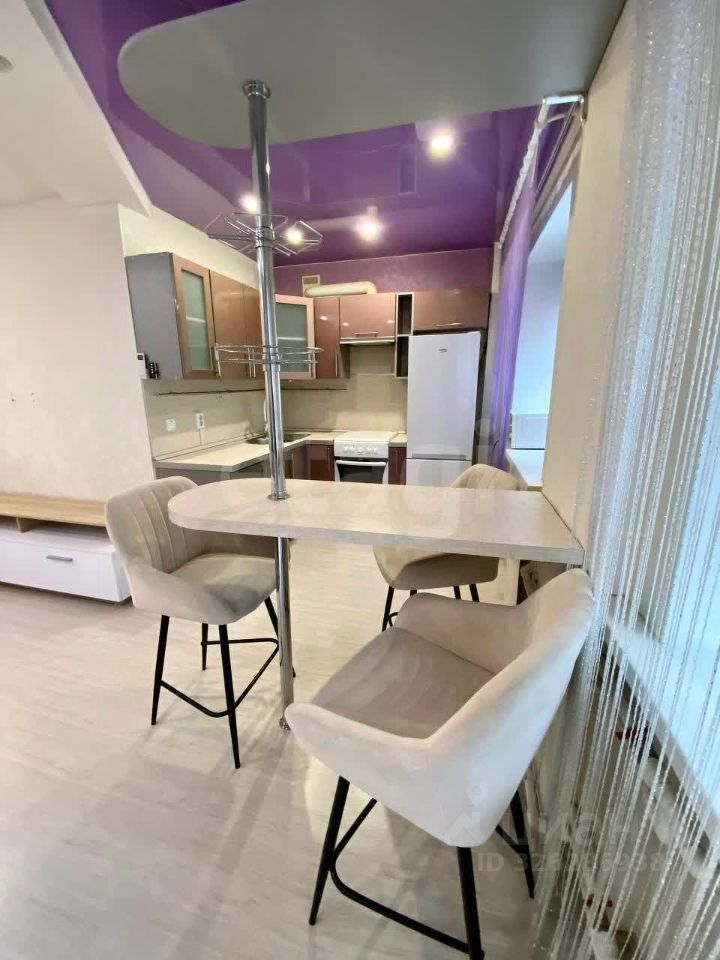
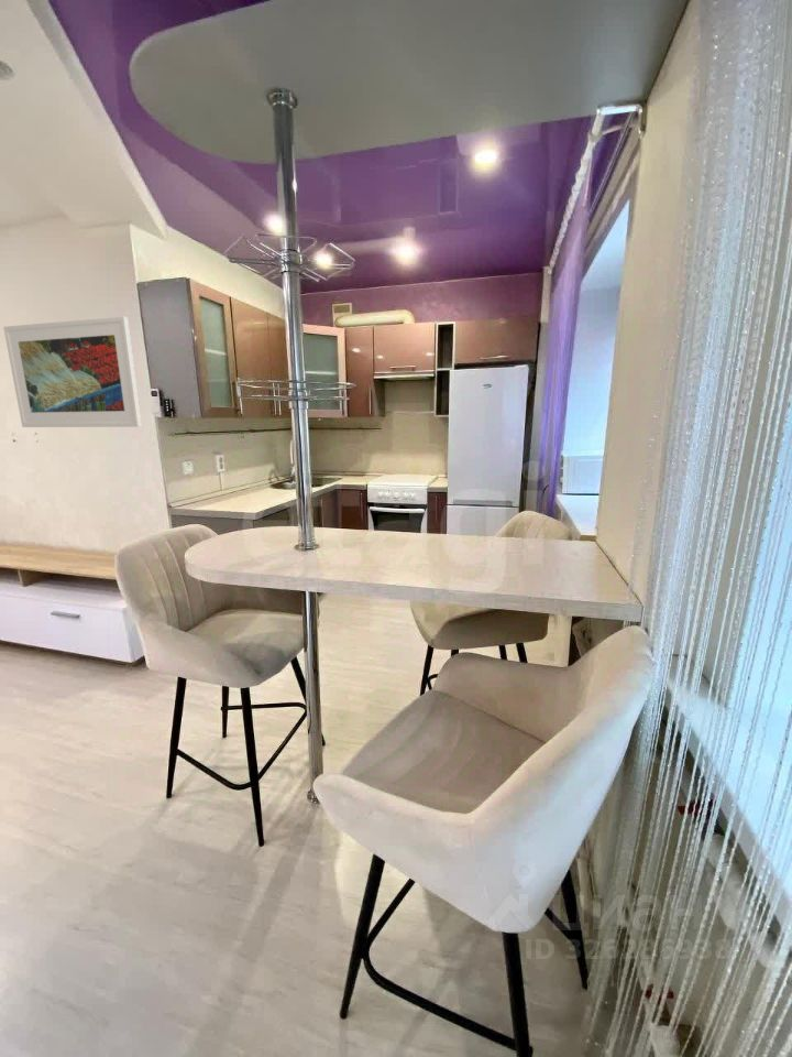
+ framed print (70, 375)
